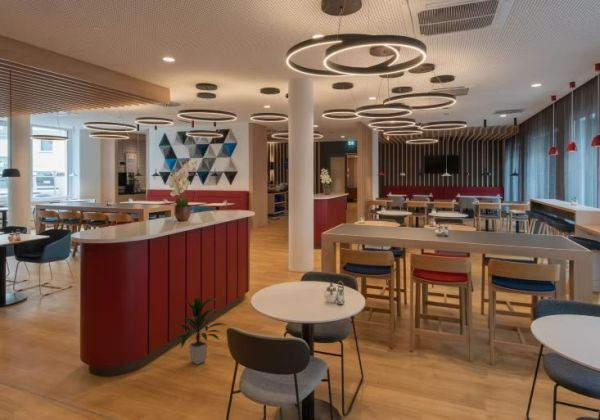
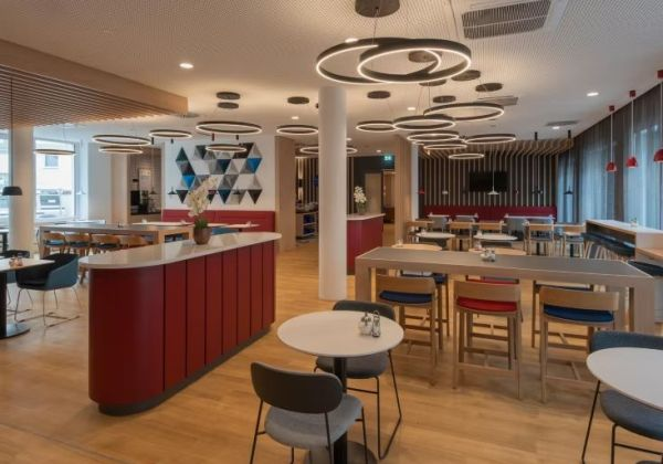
- indoor plant (198, 327)
